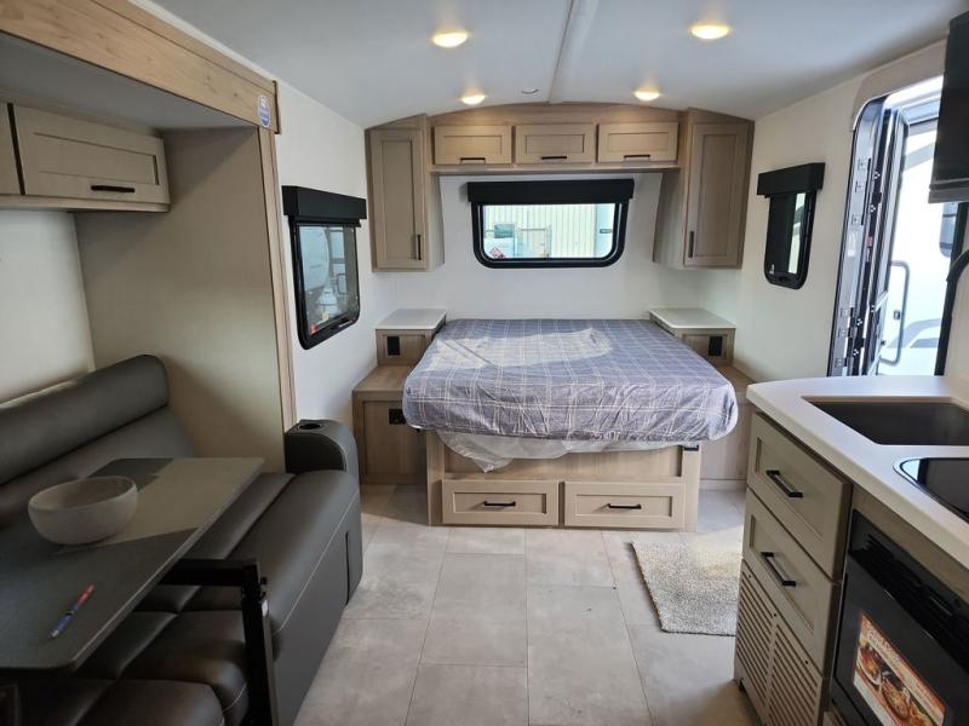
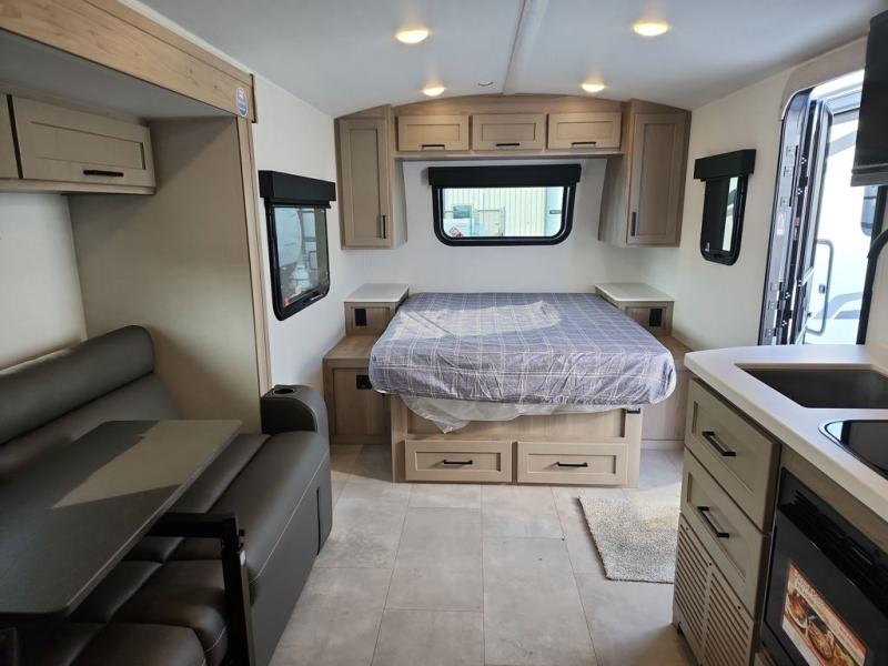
- pen (73, 609)
- bowl (86, 513)
